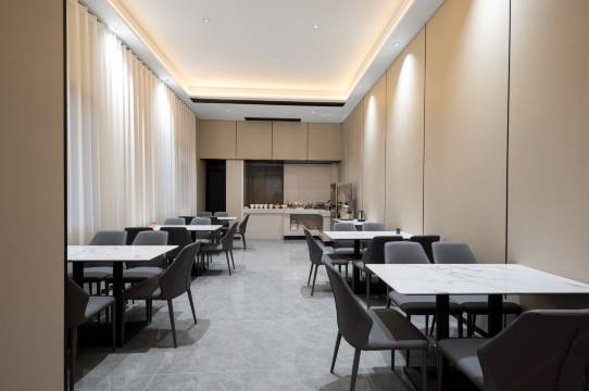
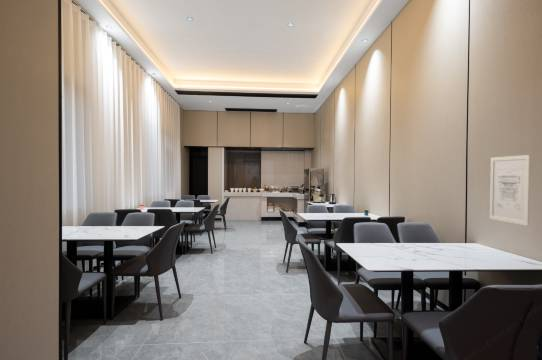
+ wall art (508, 189)
